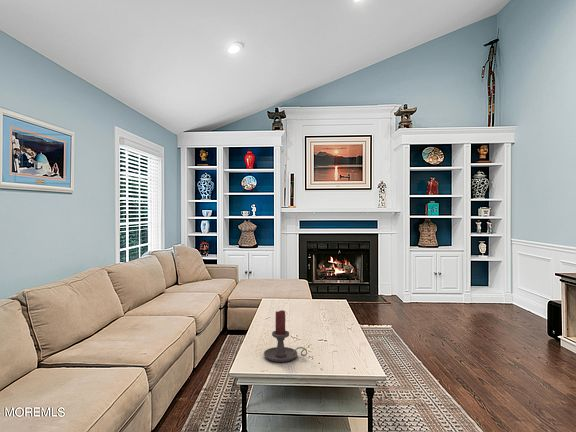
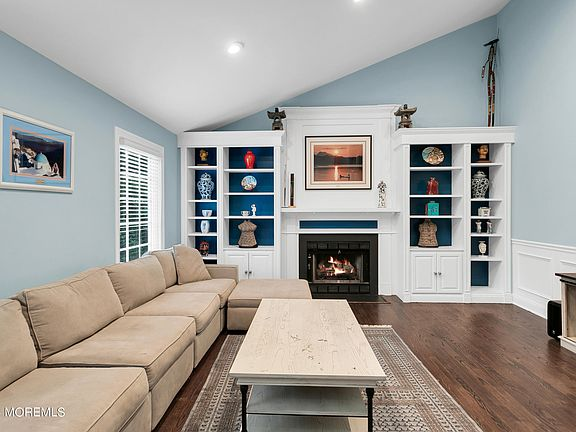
- candle holder (285, 333)
